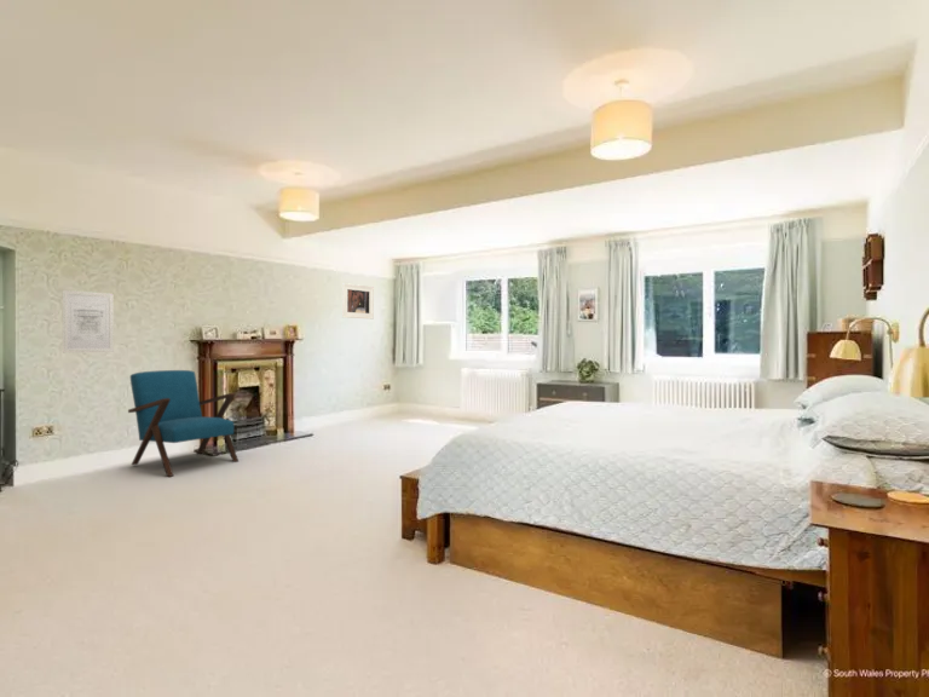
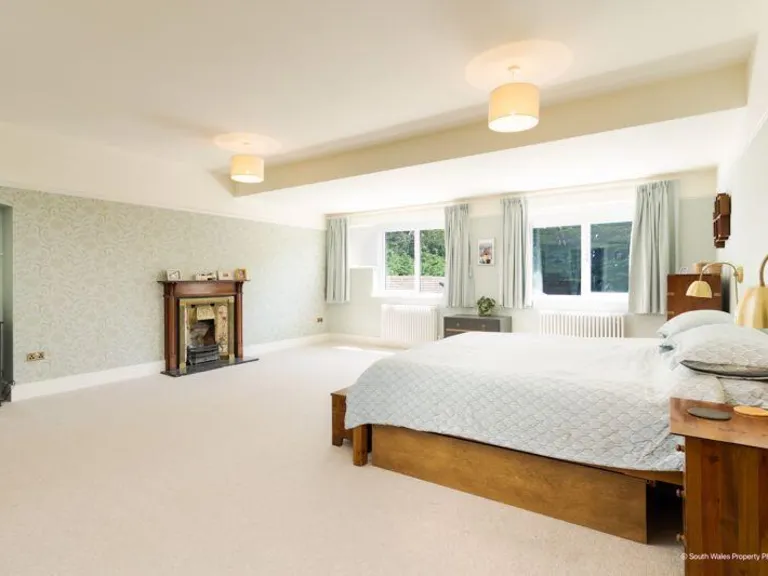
- wall art (88, 322)
- armchair (181, 416)
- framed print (358, 301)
